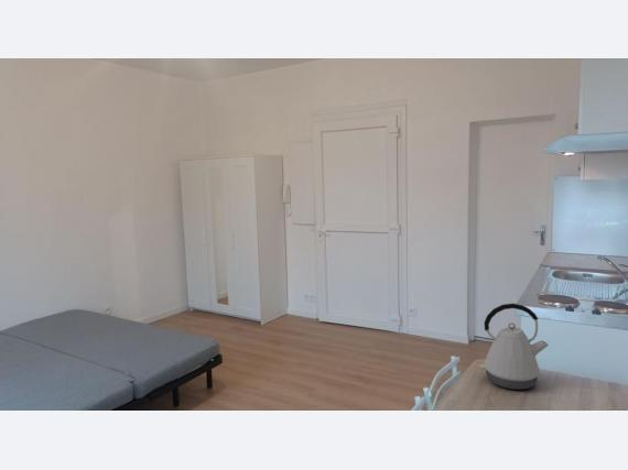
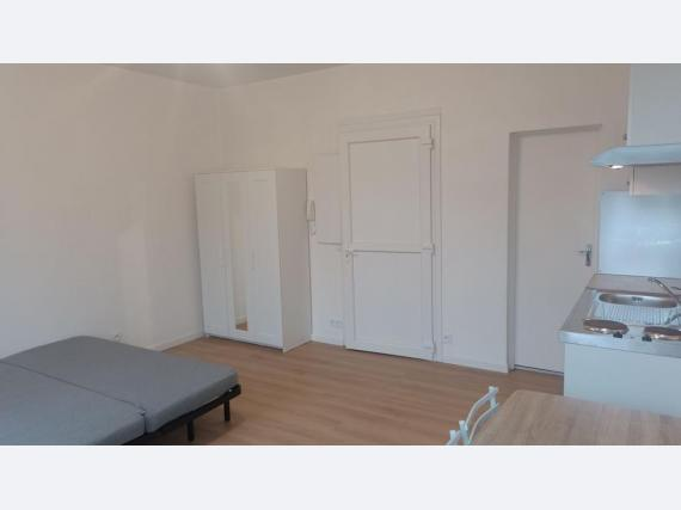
- kettle (513, 342)
